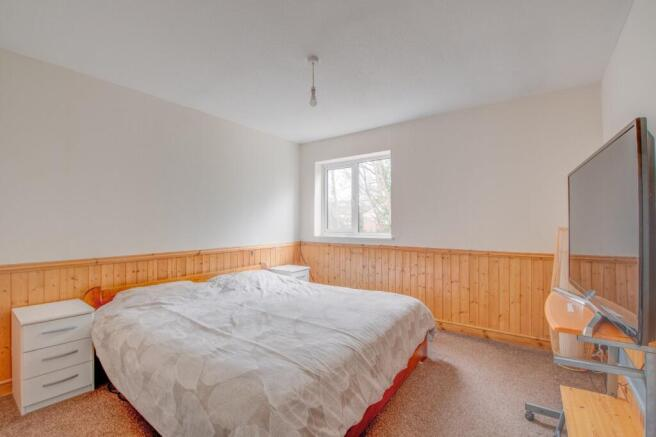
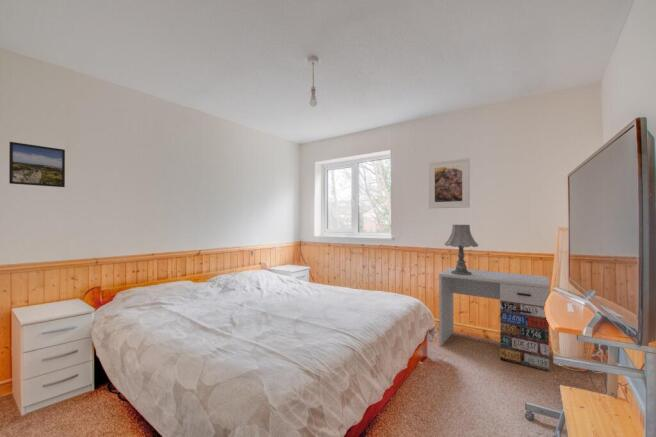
+ table lamp (461, 249)
+ desk (500, 311)
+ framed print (38, 165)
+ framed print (448, 184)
